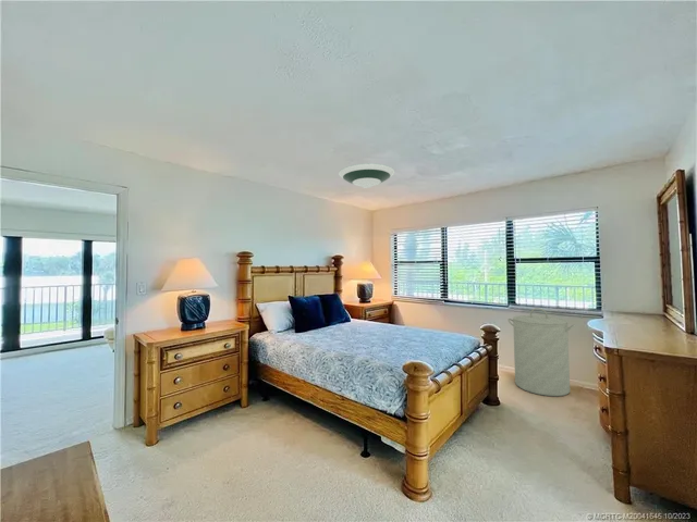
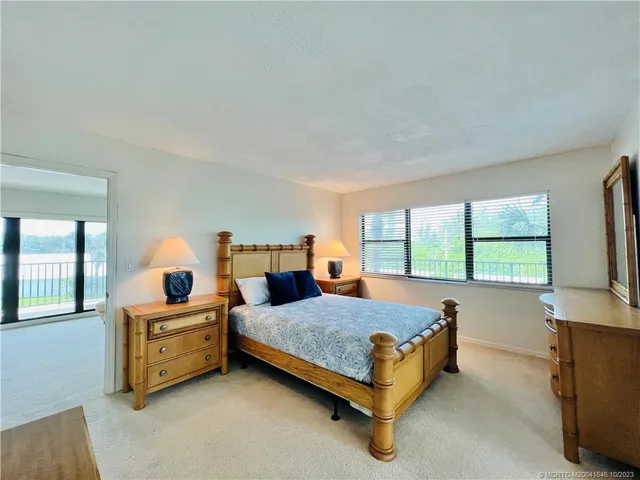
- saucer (366, 179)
- laundry hamper (540, 347)
